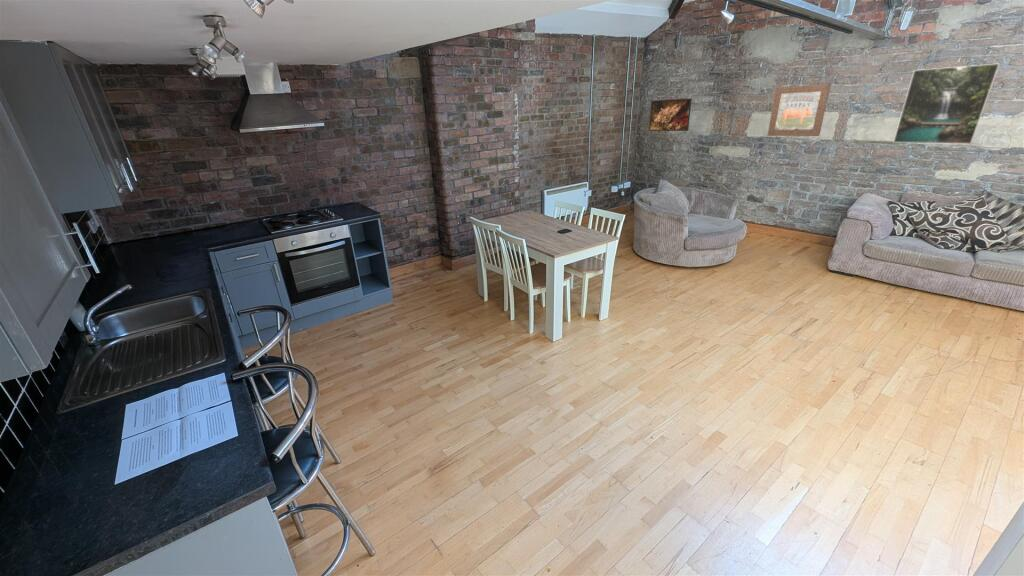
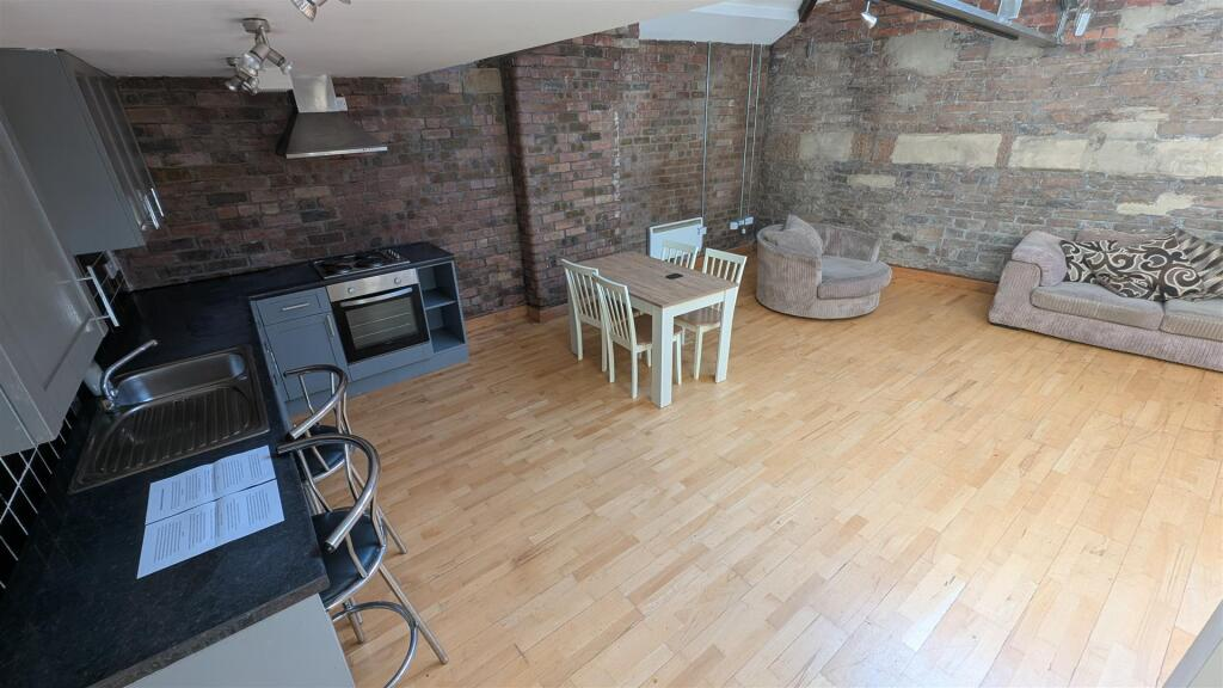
- wall art (797, 111)
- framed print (942, 106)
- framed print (669, 115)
